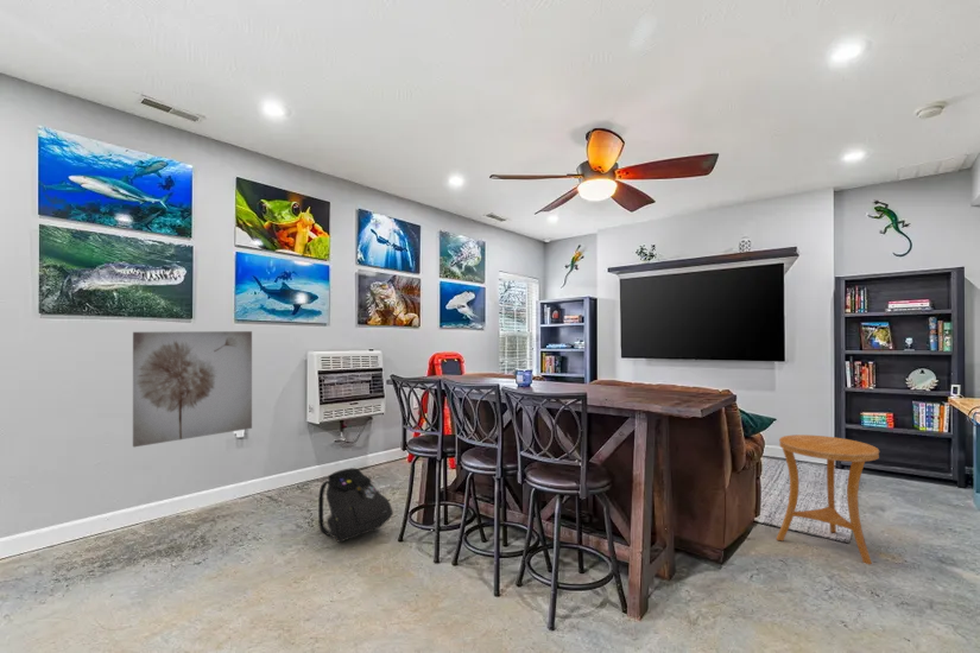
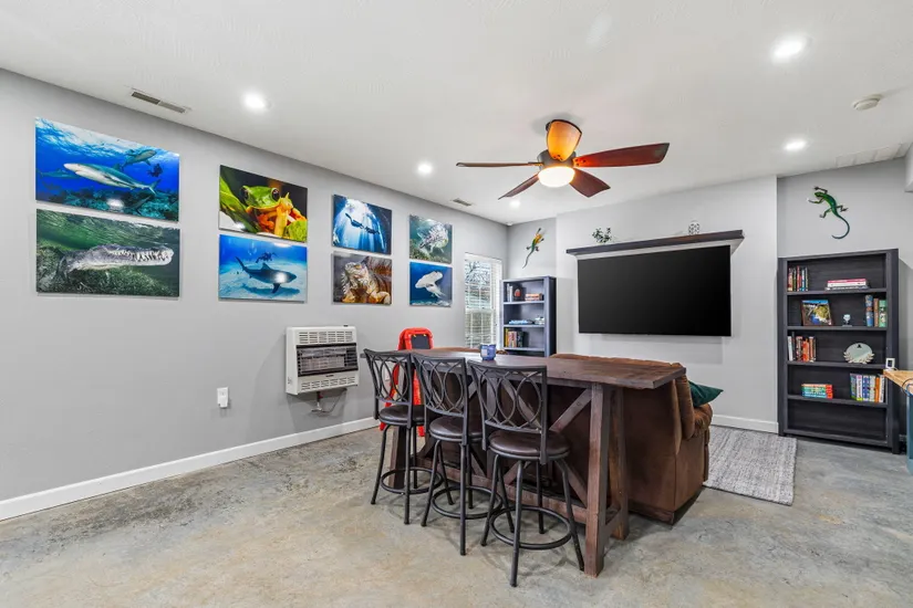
- side table (828, 493)
- backpack (350, 501)
- wall art (197, 383)
